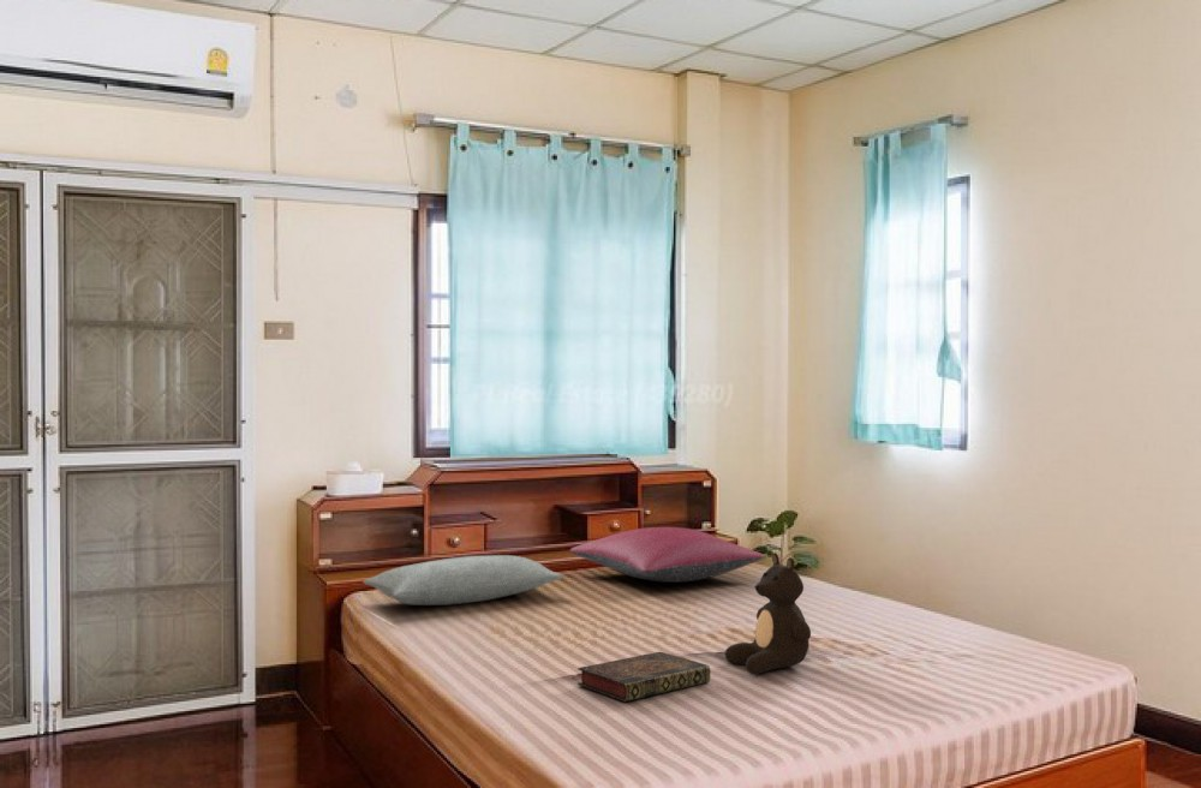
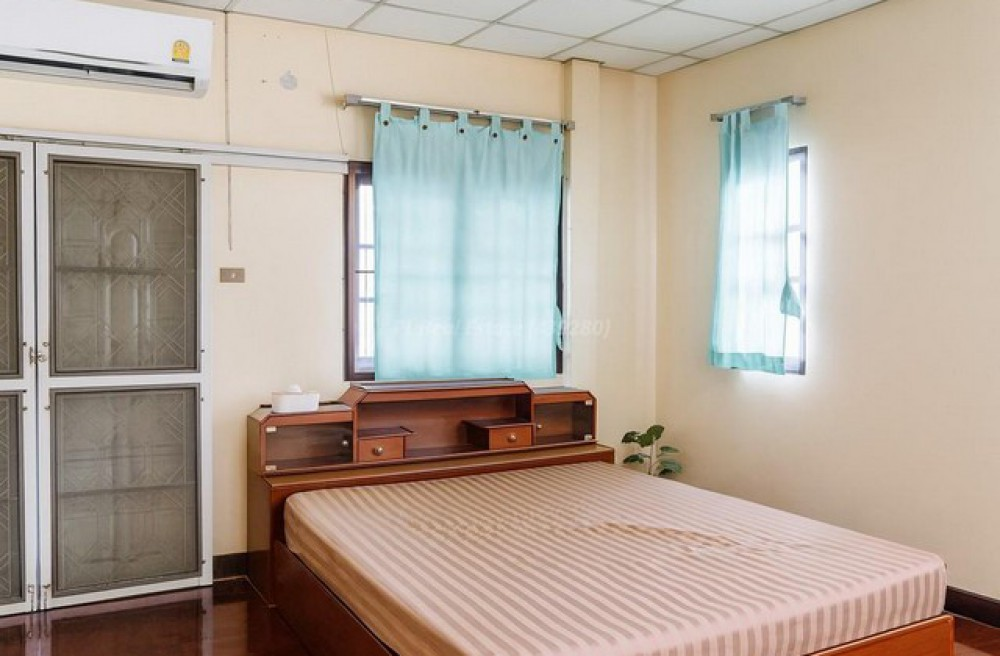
- book (644, 675)
- pillow (464, 579)
- teddy bear (767, 610)
- pillow (665, 553)
